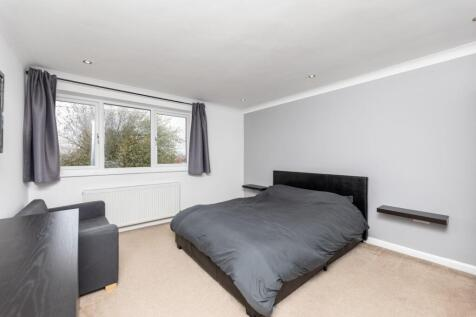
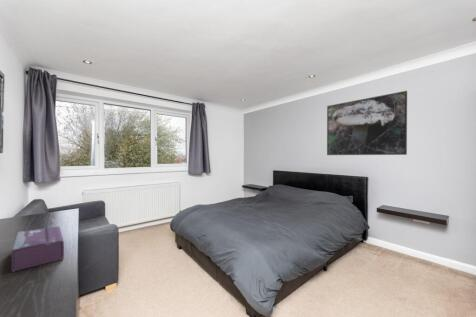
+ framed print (361, 127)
+ tissue box (39, 245)
